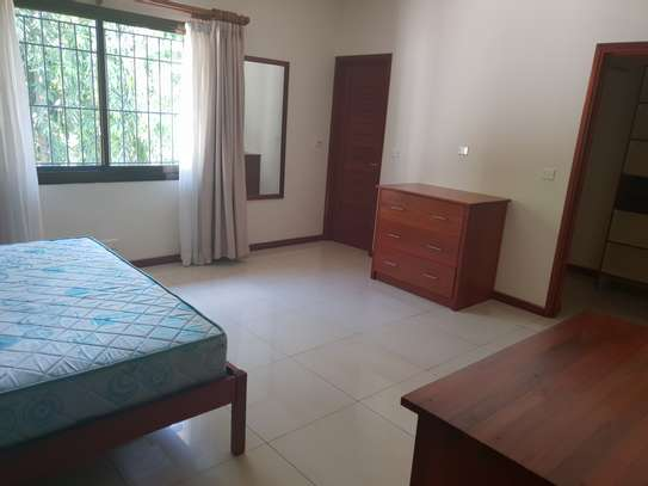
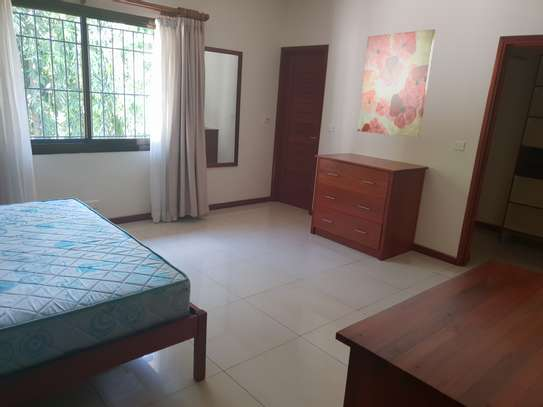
+ wall art (392, 85)
